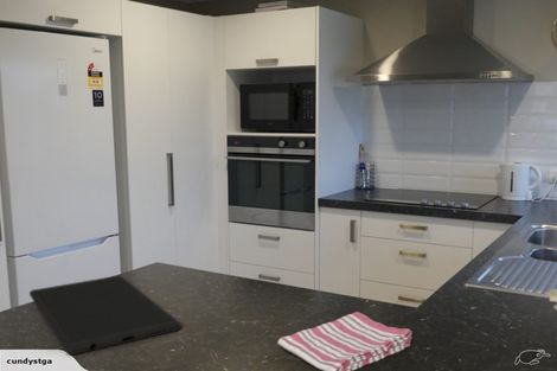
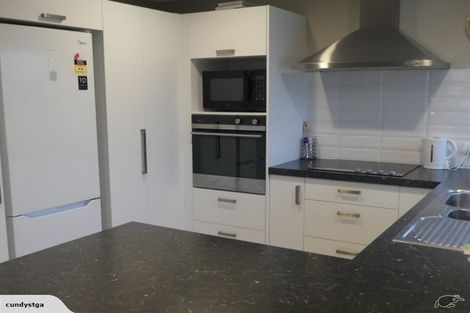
- cutting board (100, 308)
- dish towel (345, 339)
